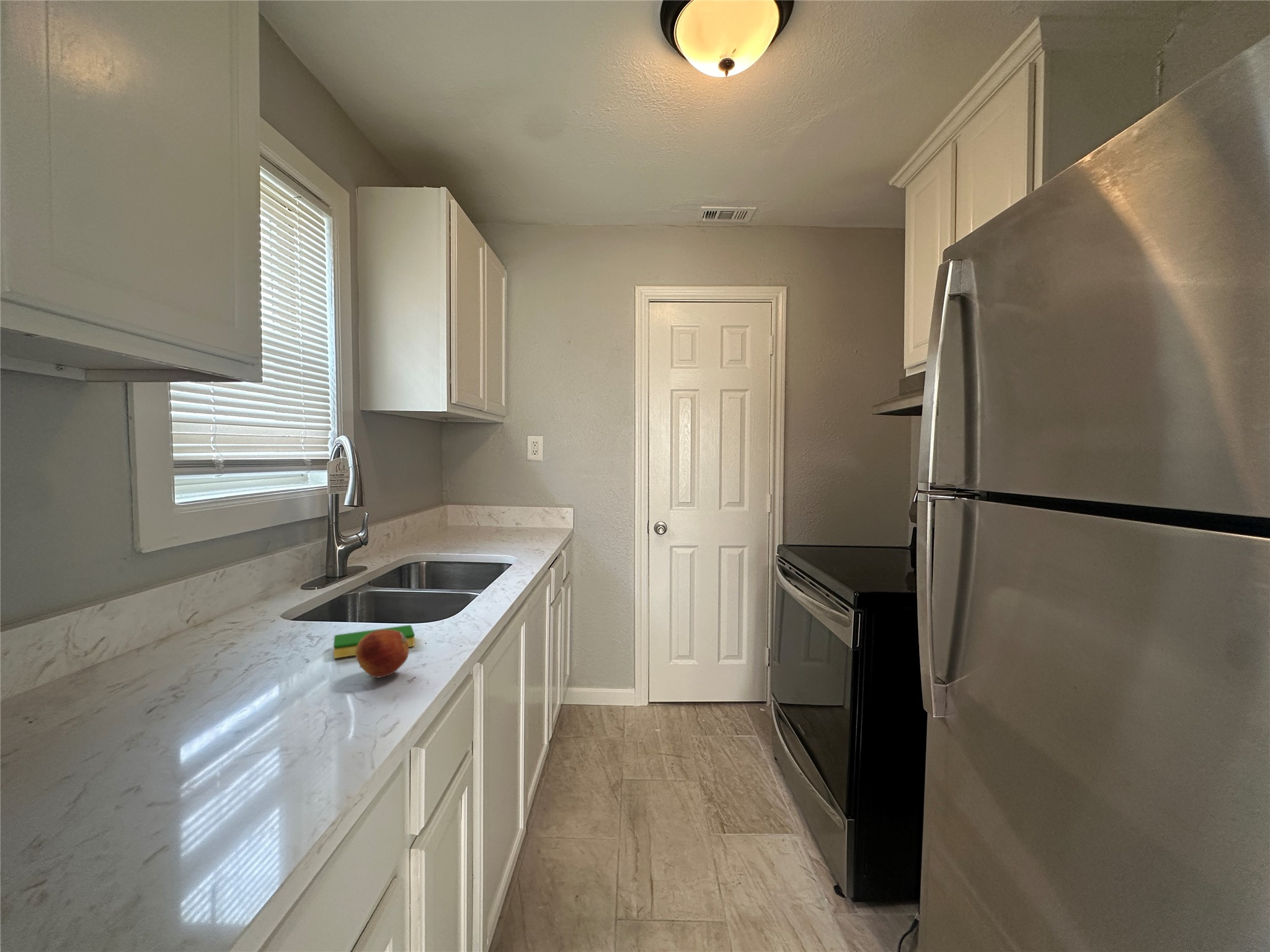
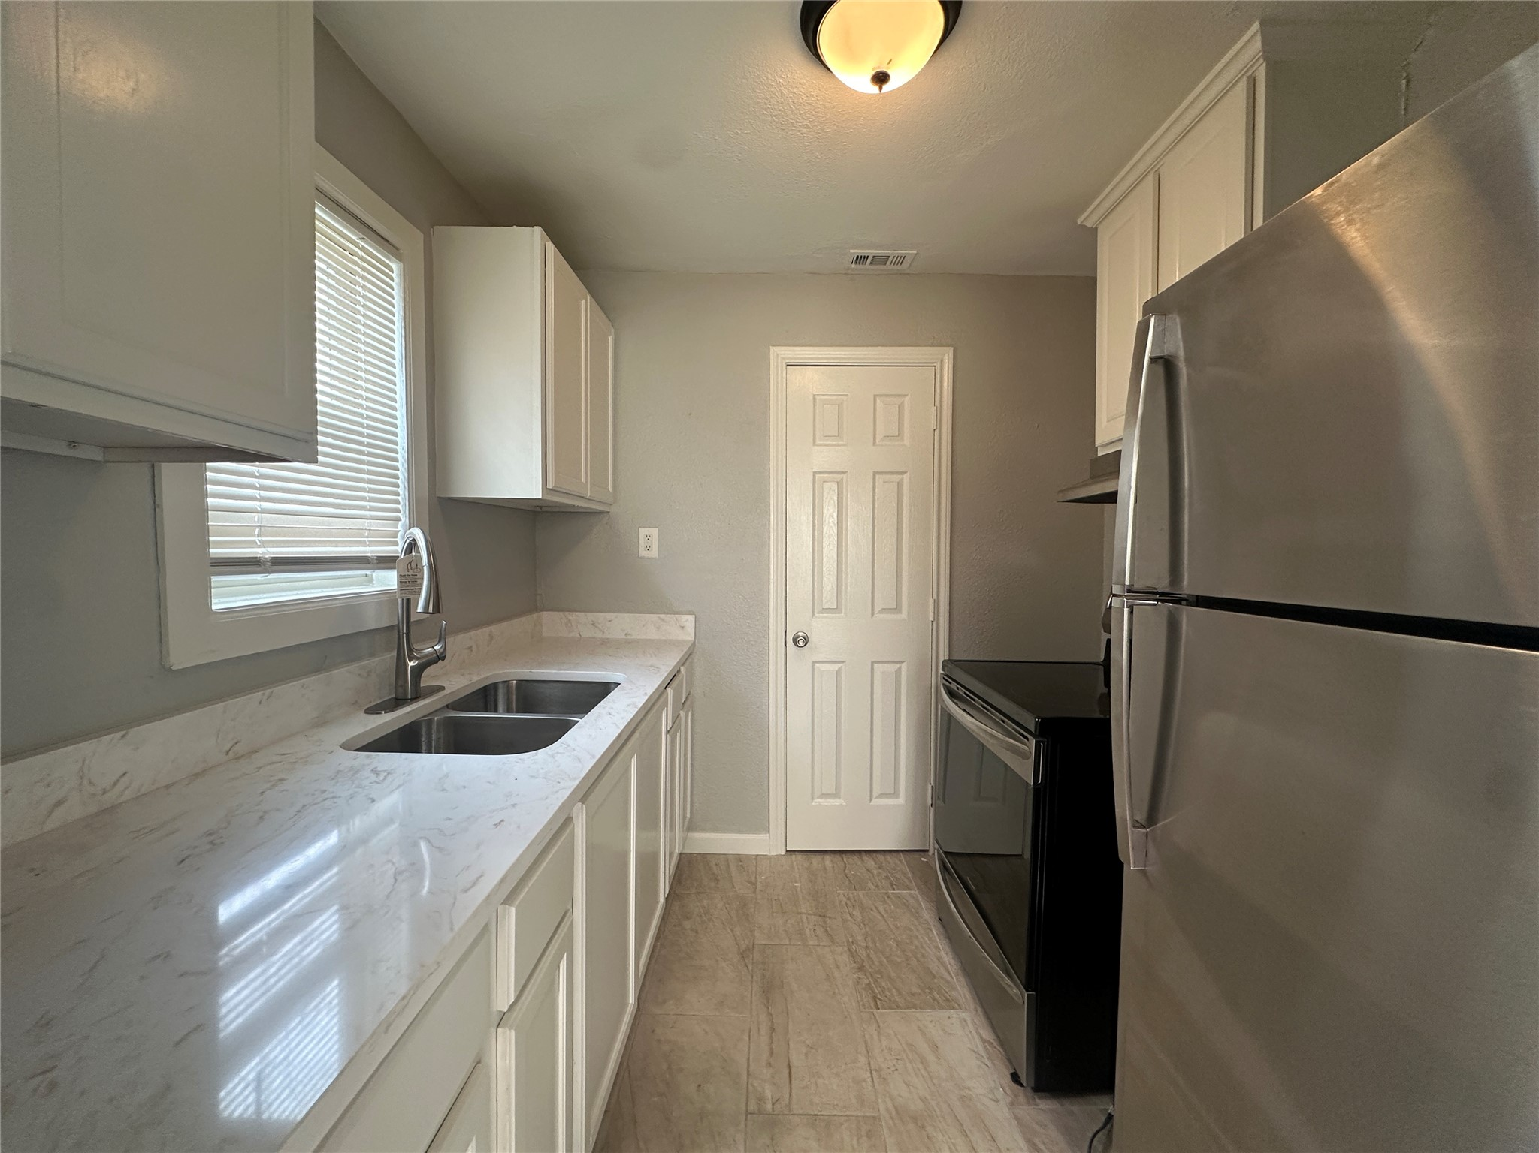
- dish sponge (370, 632)
- fruit (383, 652)
